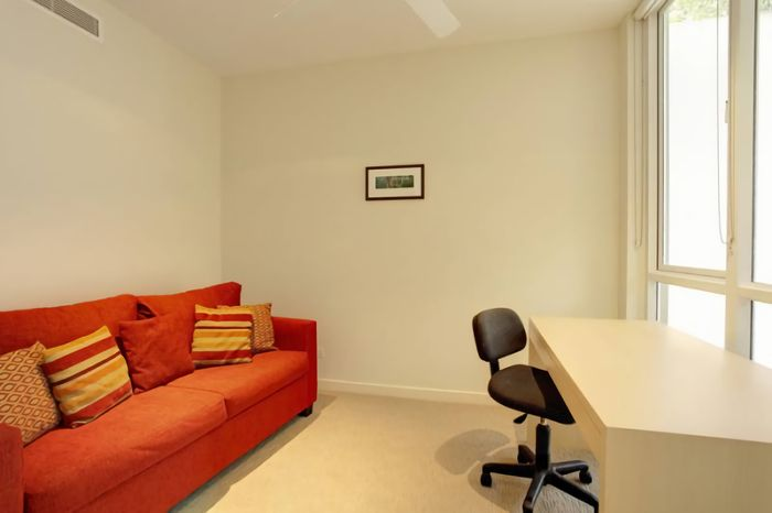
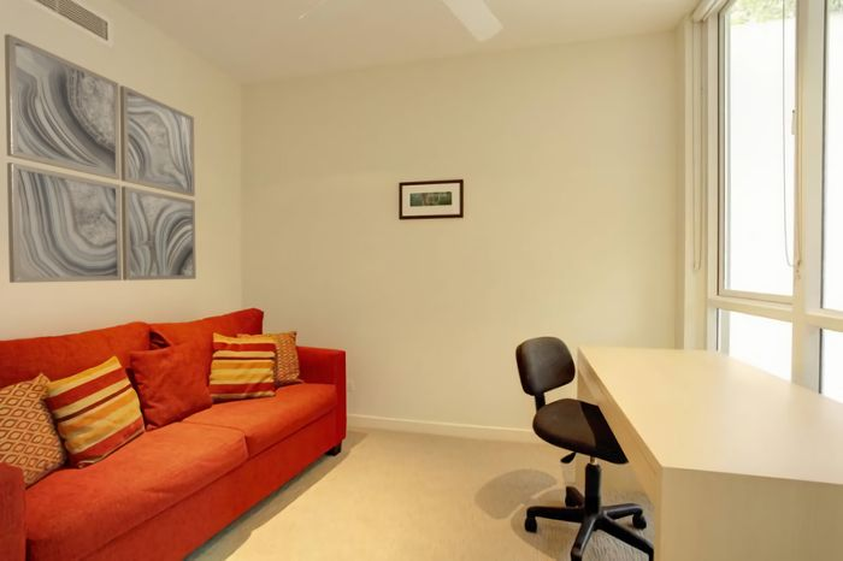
+ wall art (118, 184)
